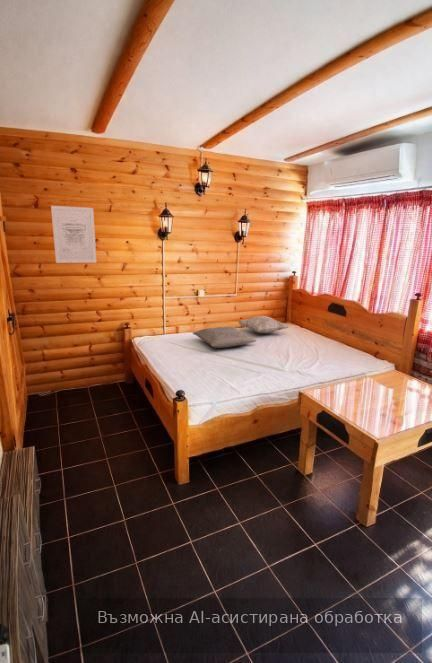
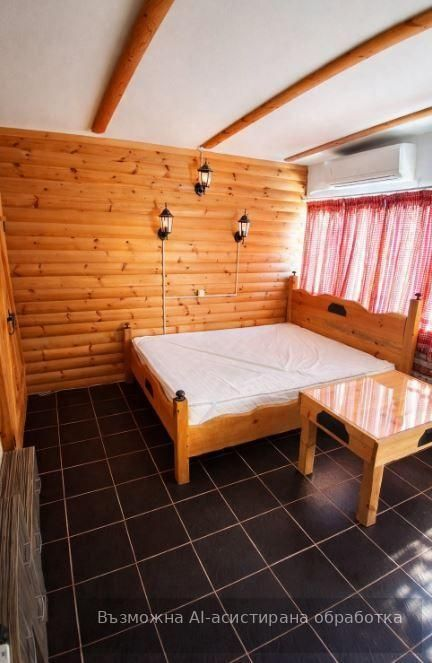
- pillow (223, 336)
- wall art (74, 235)
- decorative pillow (262, 324)
